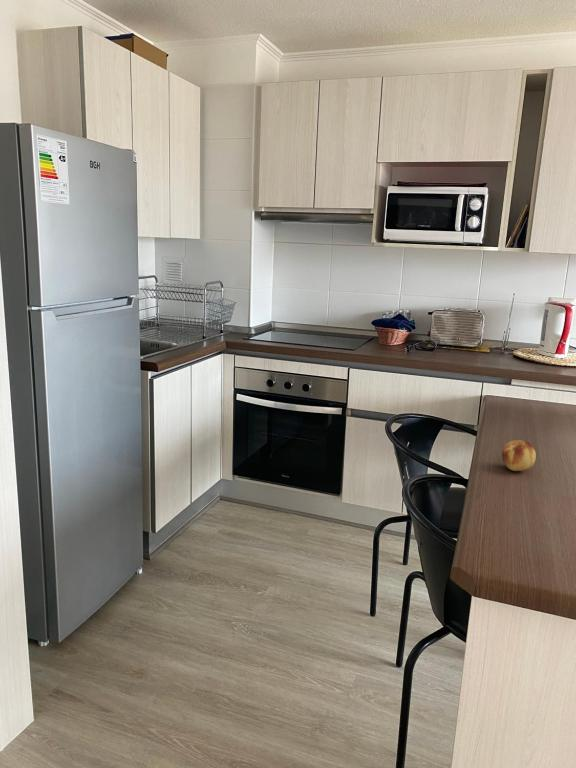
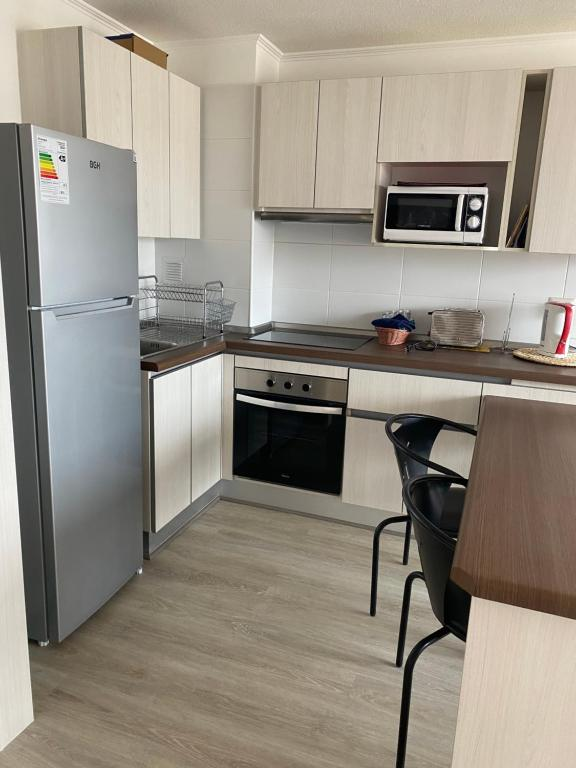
- fruit (518, 455)
